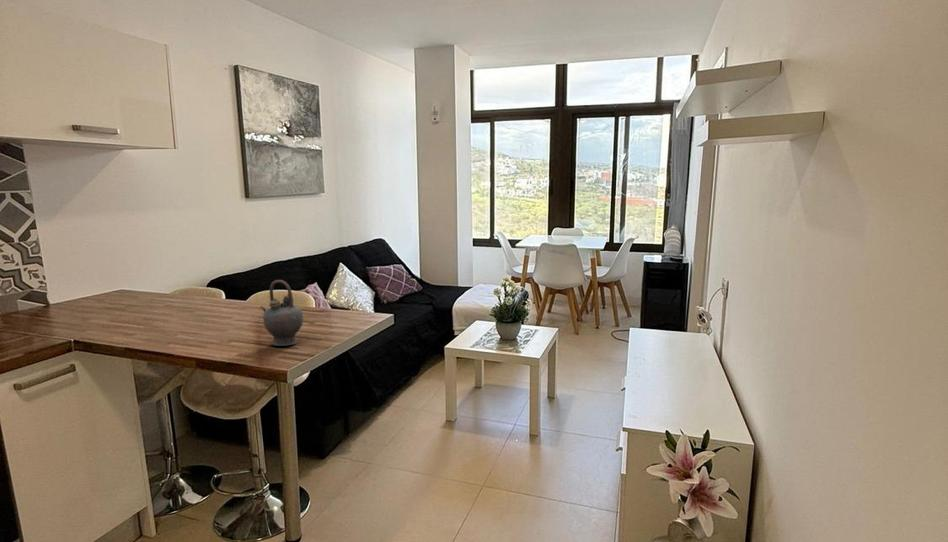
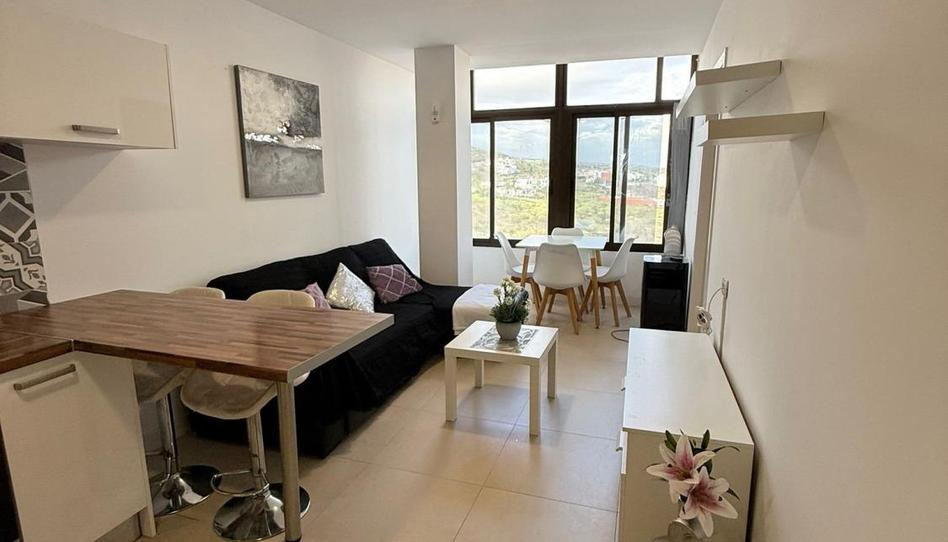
- teapot (279, 311)
